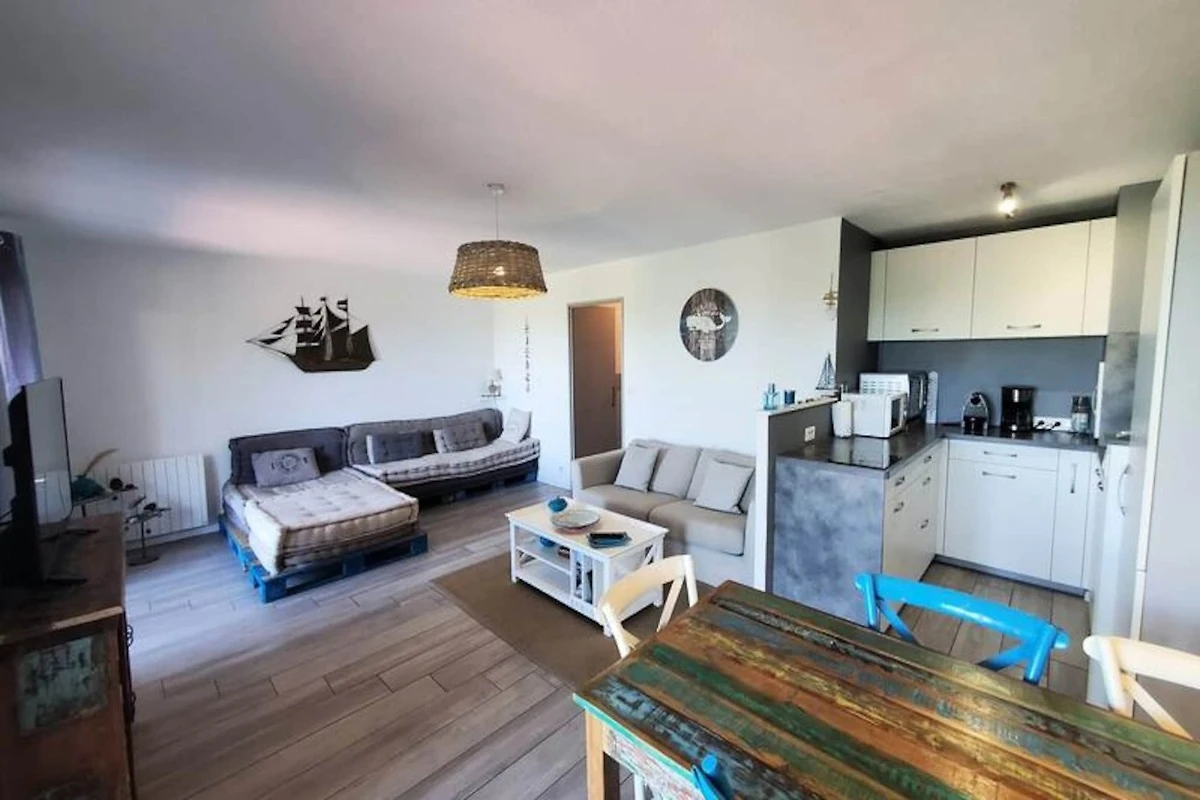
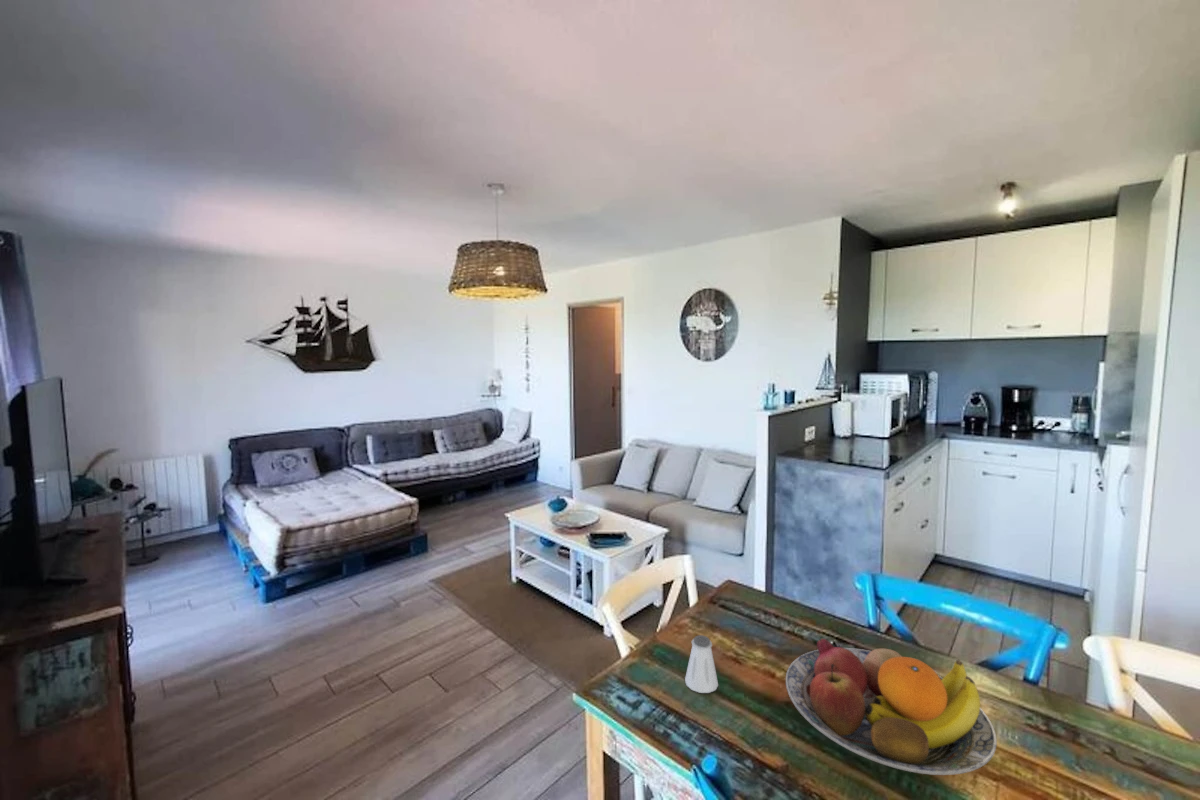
+ saltshaker (701, 661)
+ fruit bowl (881, 692)
